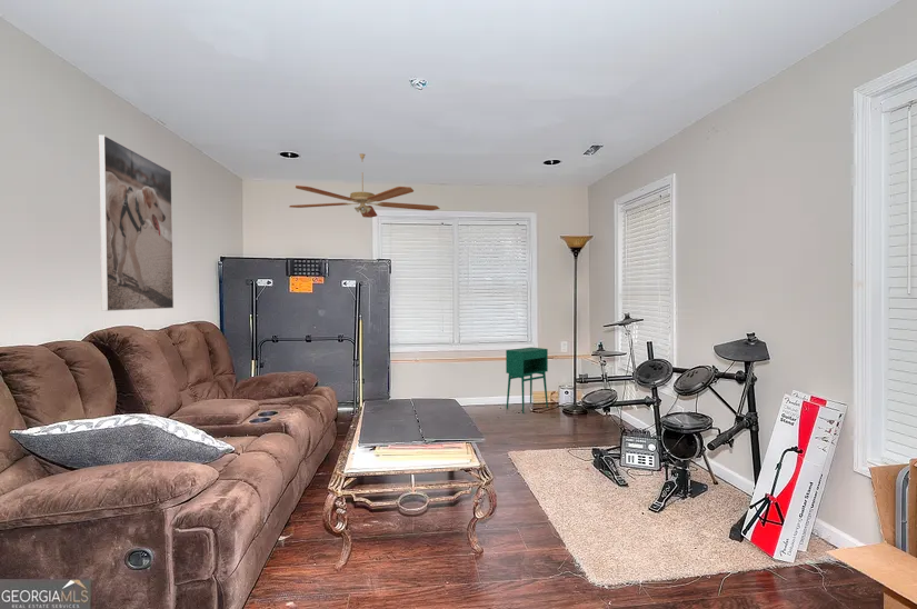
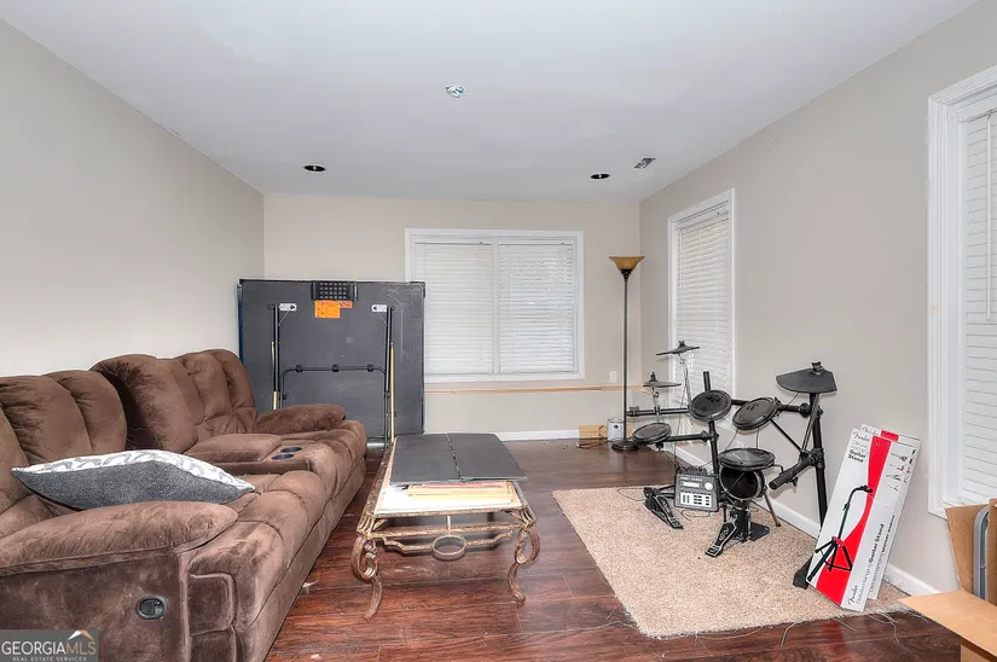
- storage cabinet (527, 379)
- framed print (140, 232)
- ceiling fan (362, 184)
